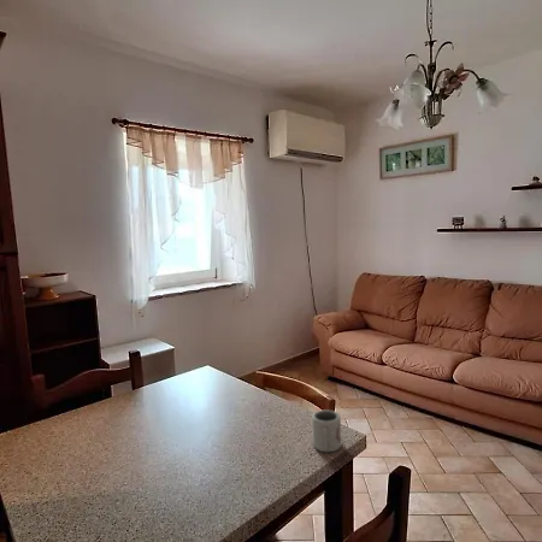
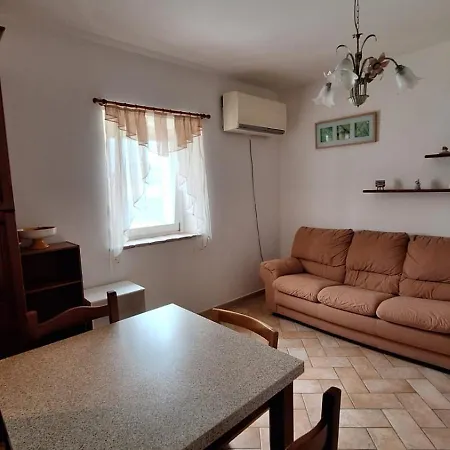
- cup (326, 432)
